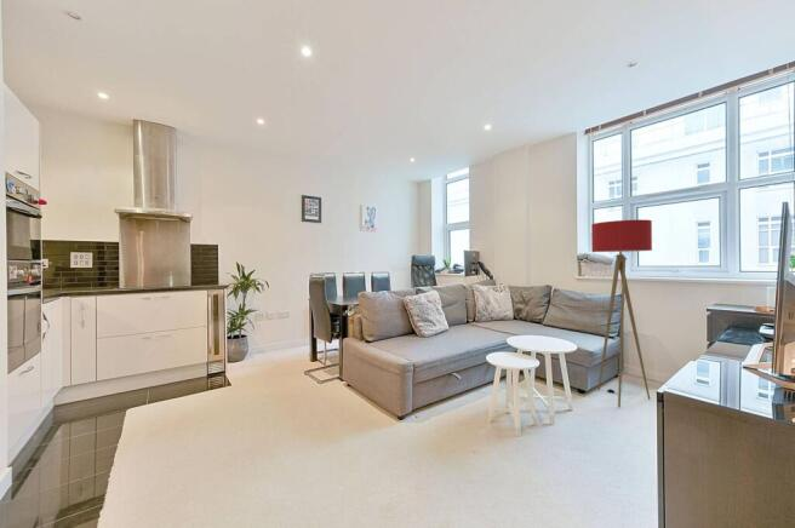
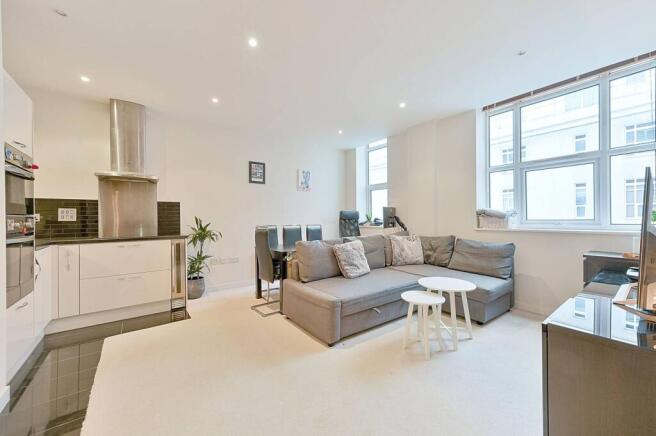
- floor lamp (622, 310)
